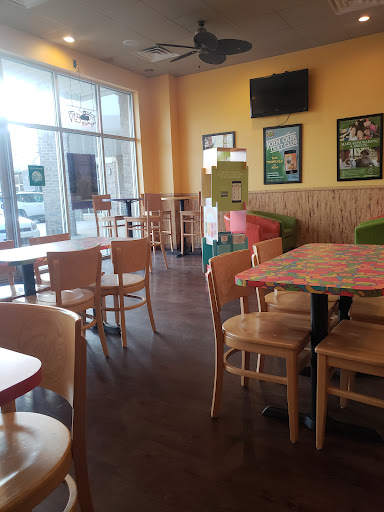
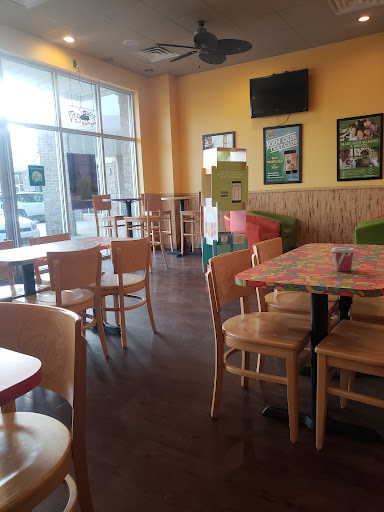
+ cup (342, 259)
